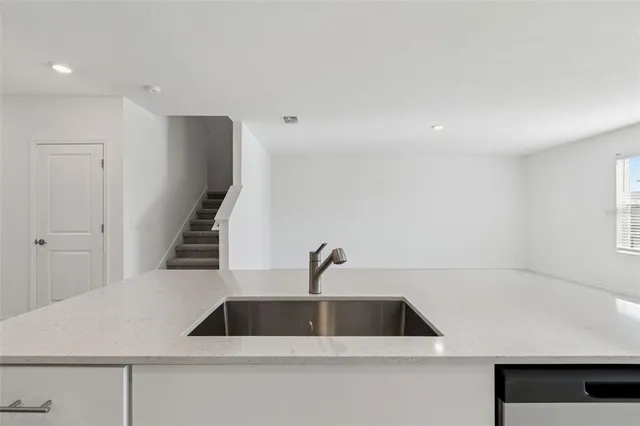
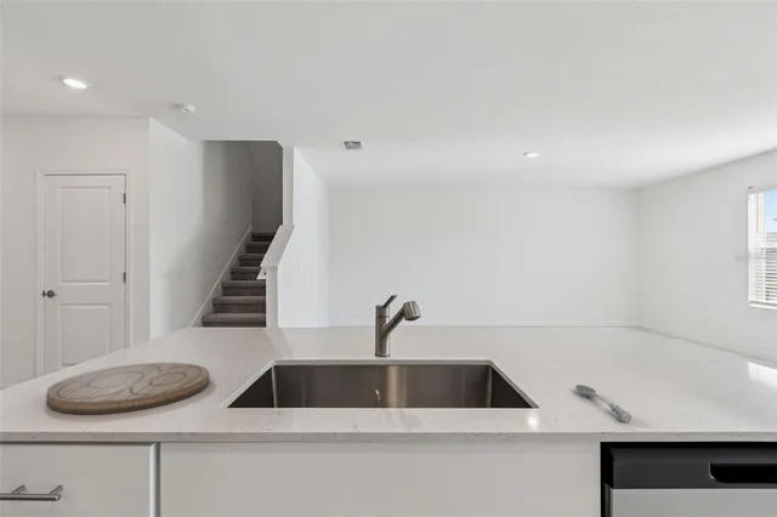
+ soupspoon (600, 398)
+ cutting board (134, 384)
